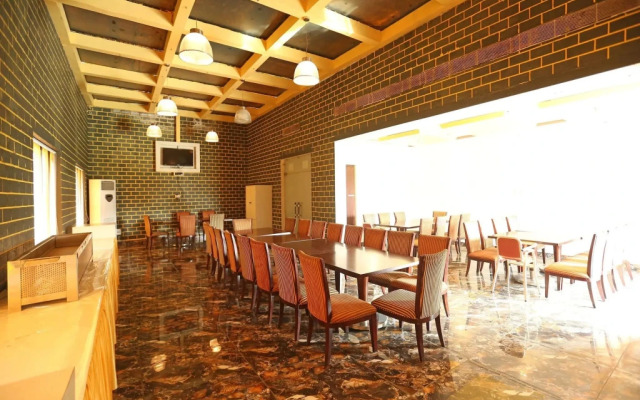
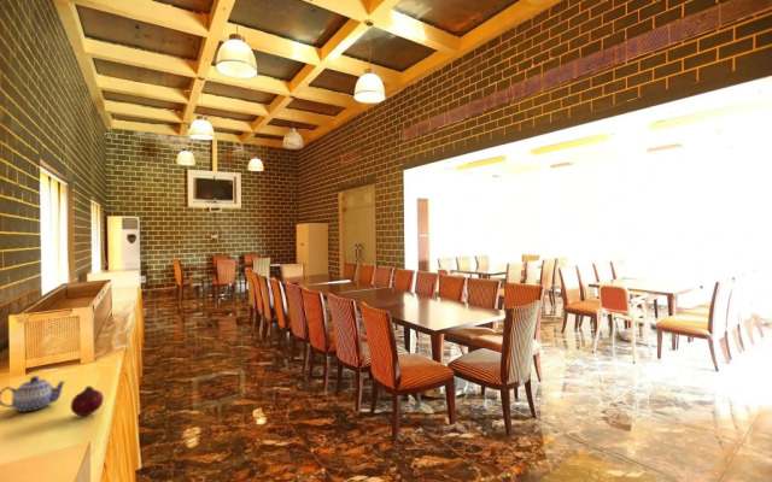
+ fruit (87, 400)
+ teapot (33, 392)
